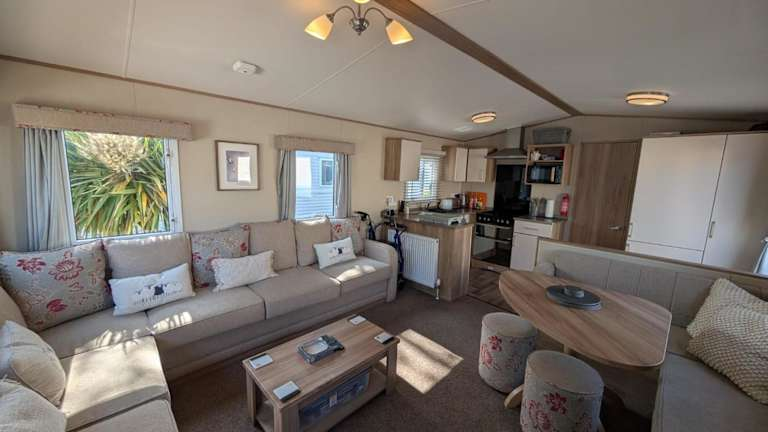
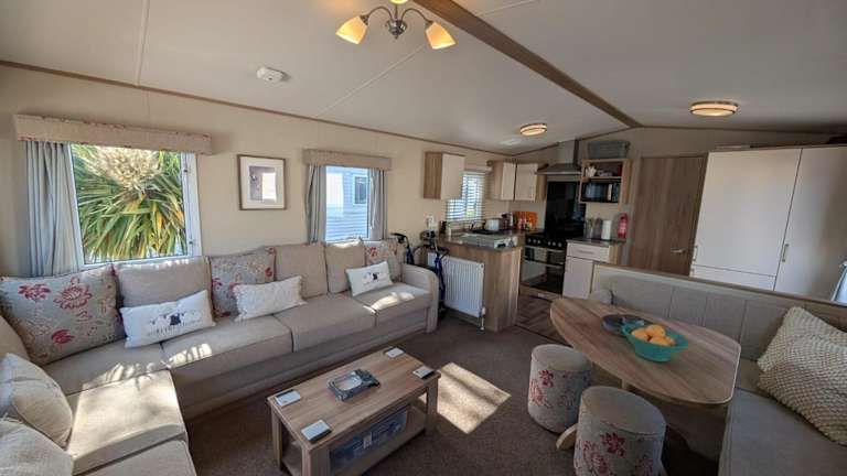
+ fruit bowl (653, 339)
